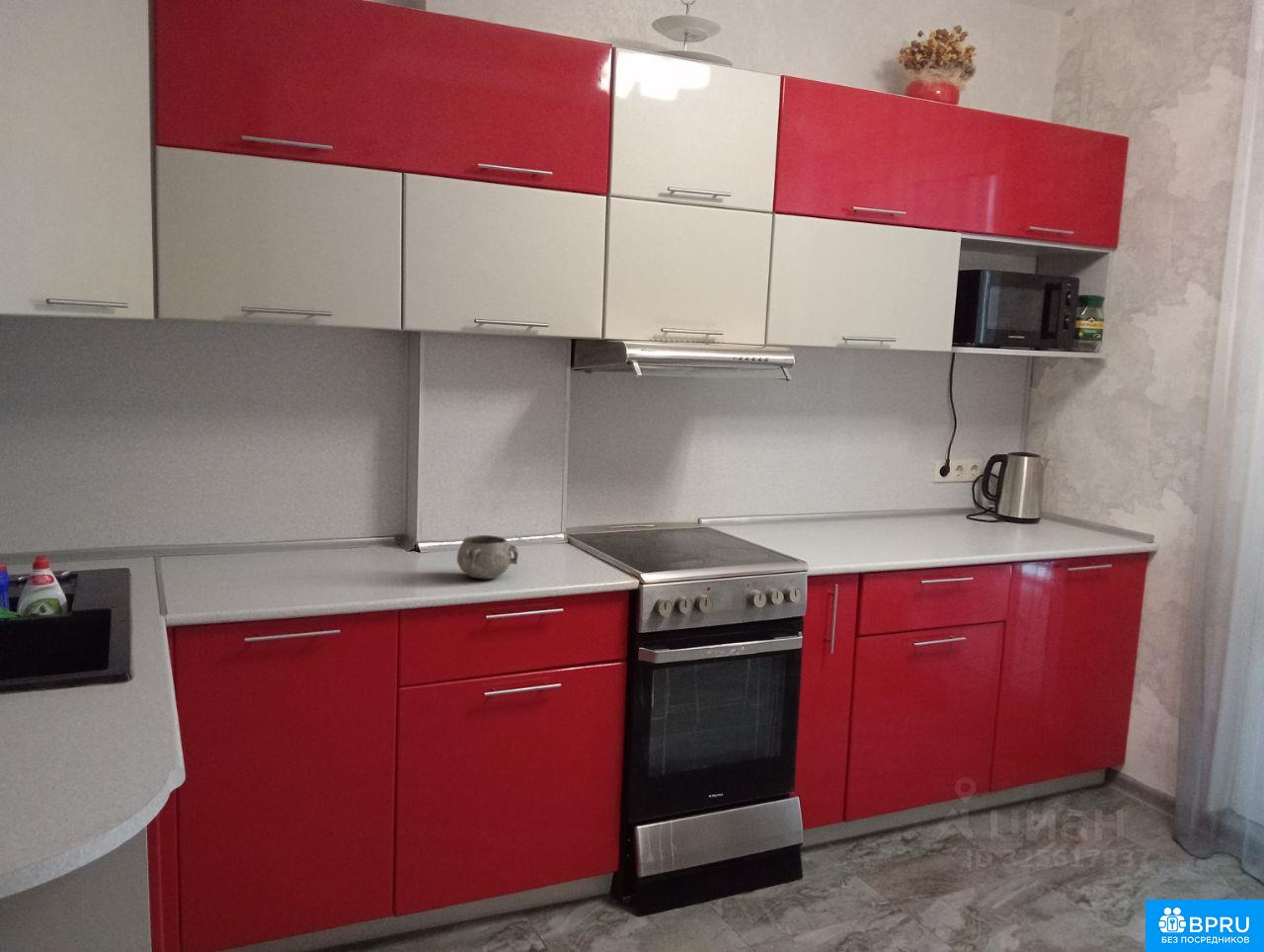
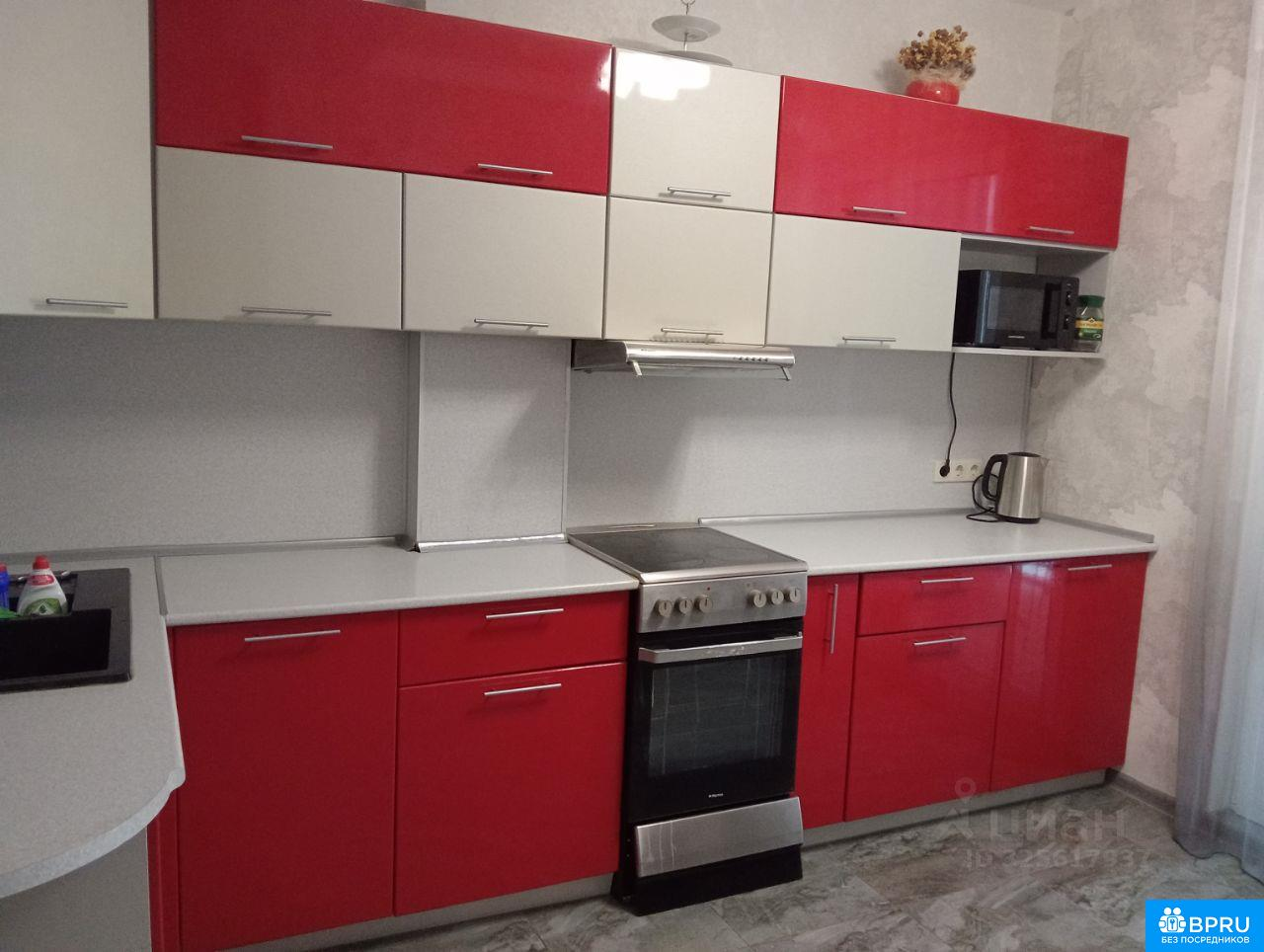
- decorative bowl (486, 559)
